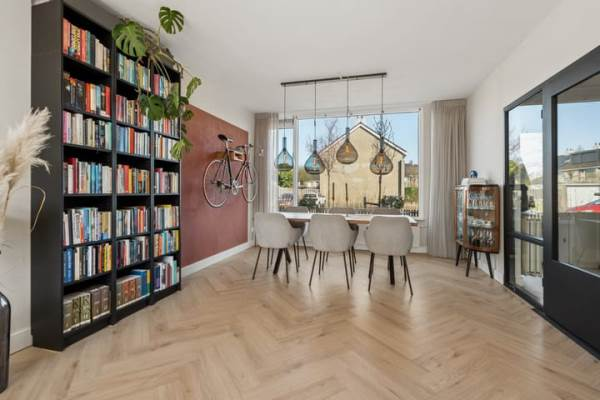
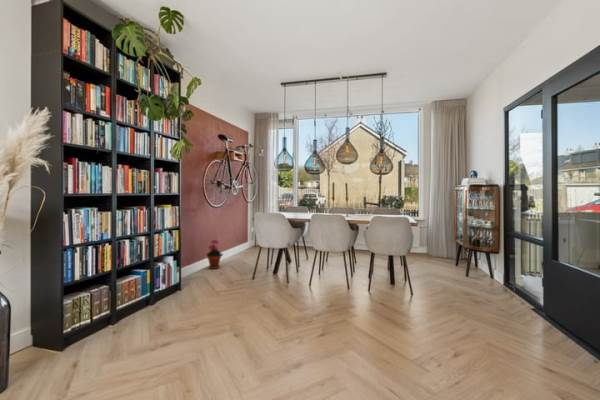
+ potted plant (213, 253)
